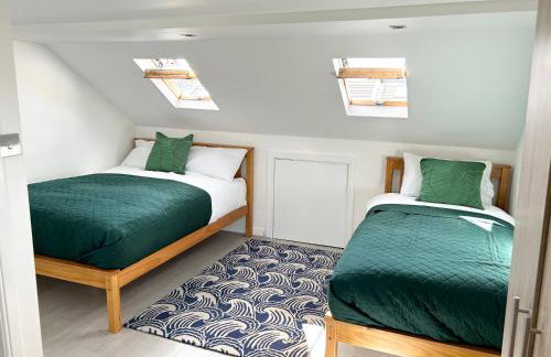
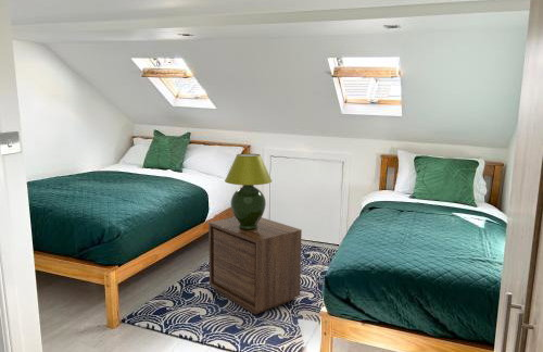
+ nightstand (253, 261)
+ table lamp (248, 191)
